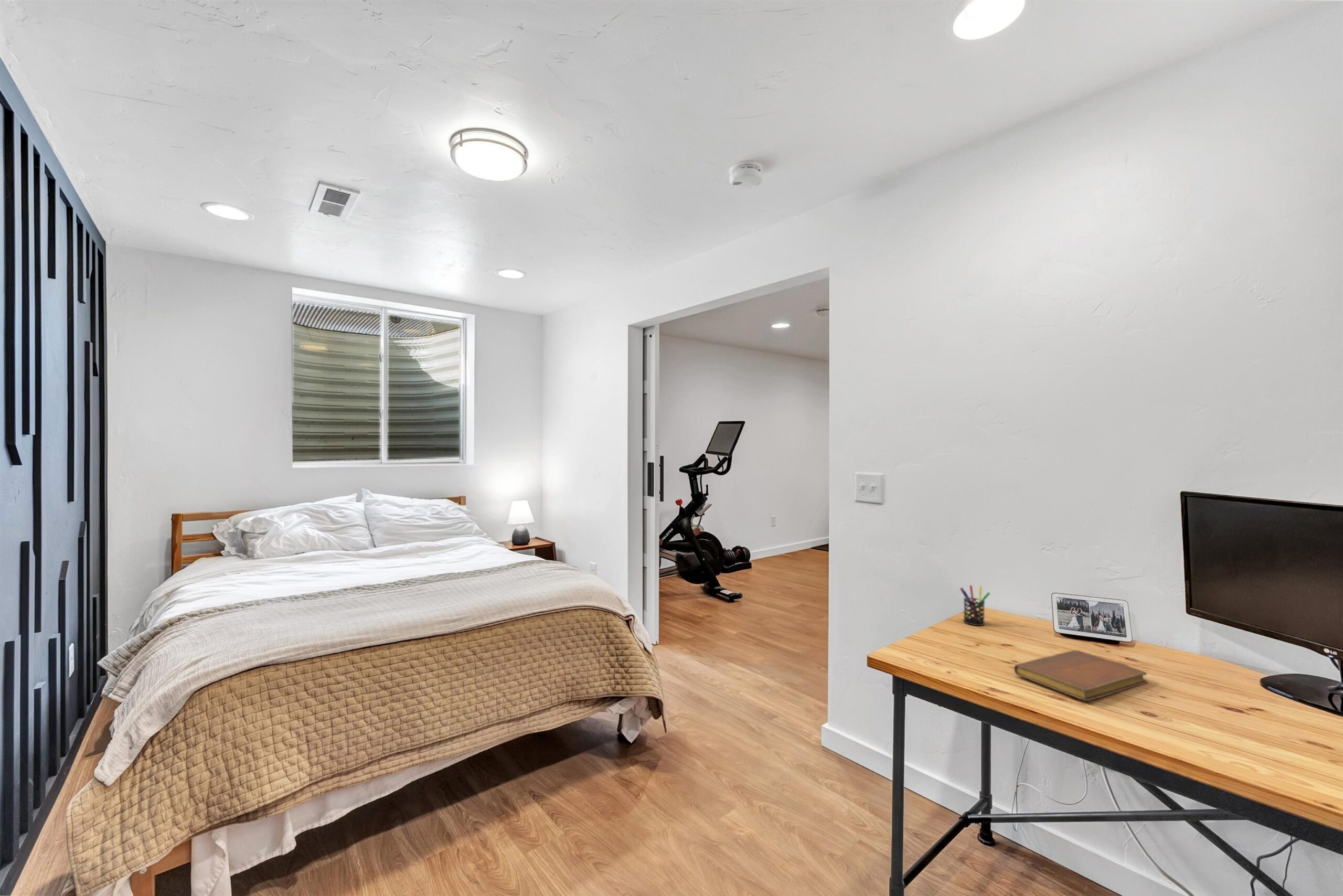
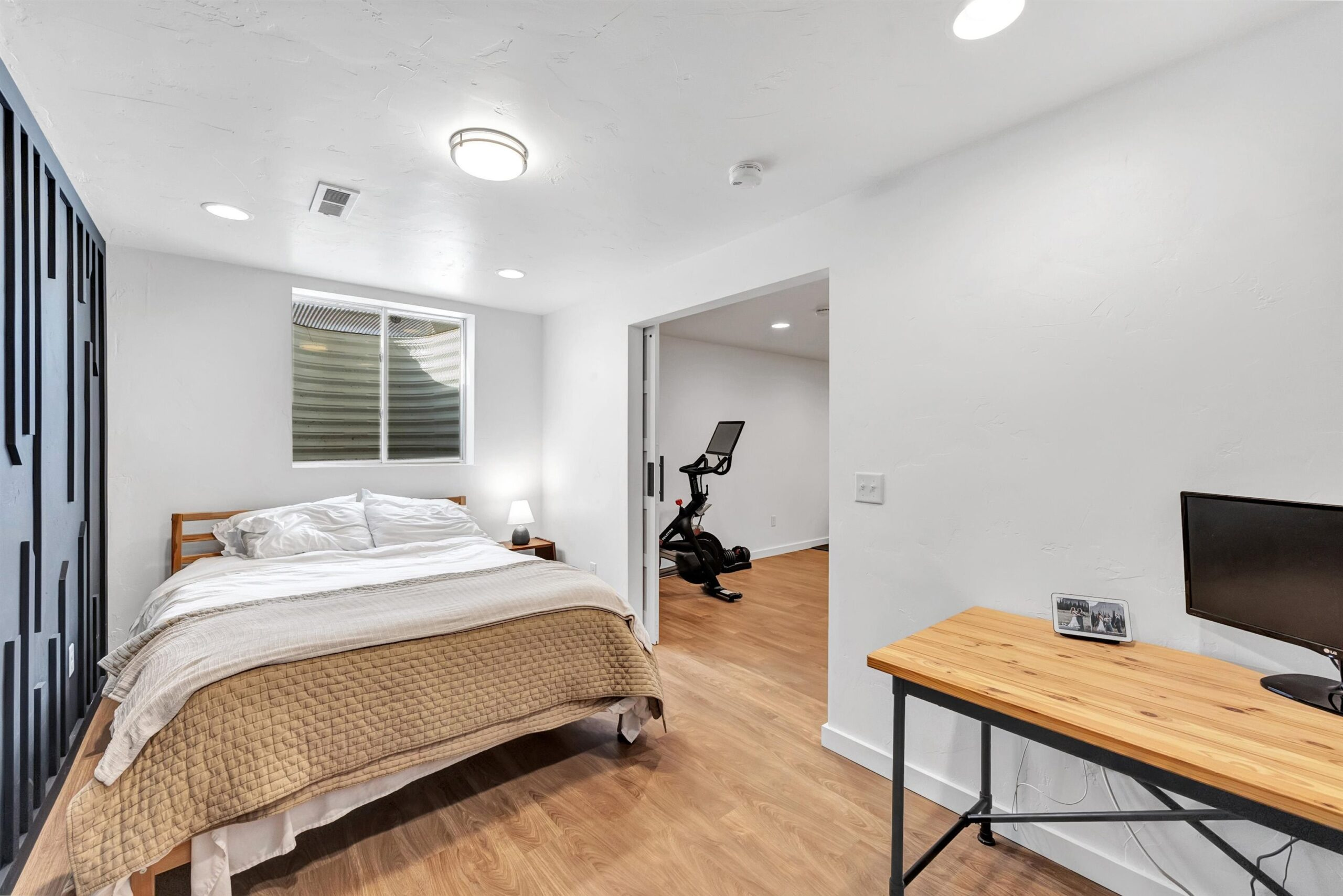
- notebook (1079, 673)
- pen holder (976, 603)
